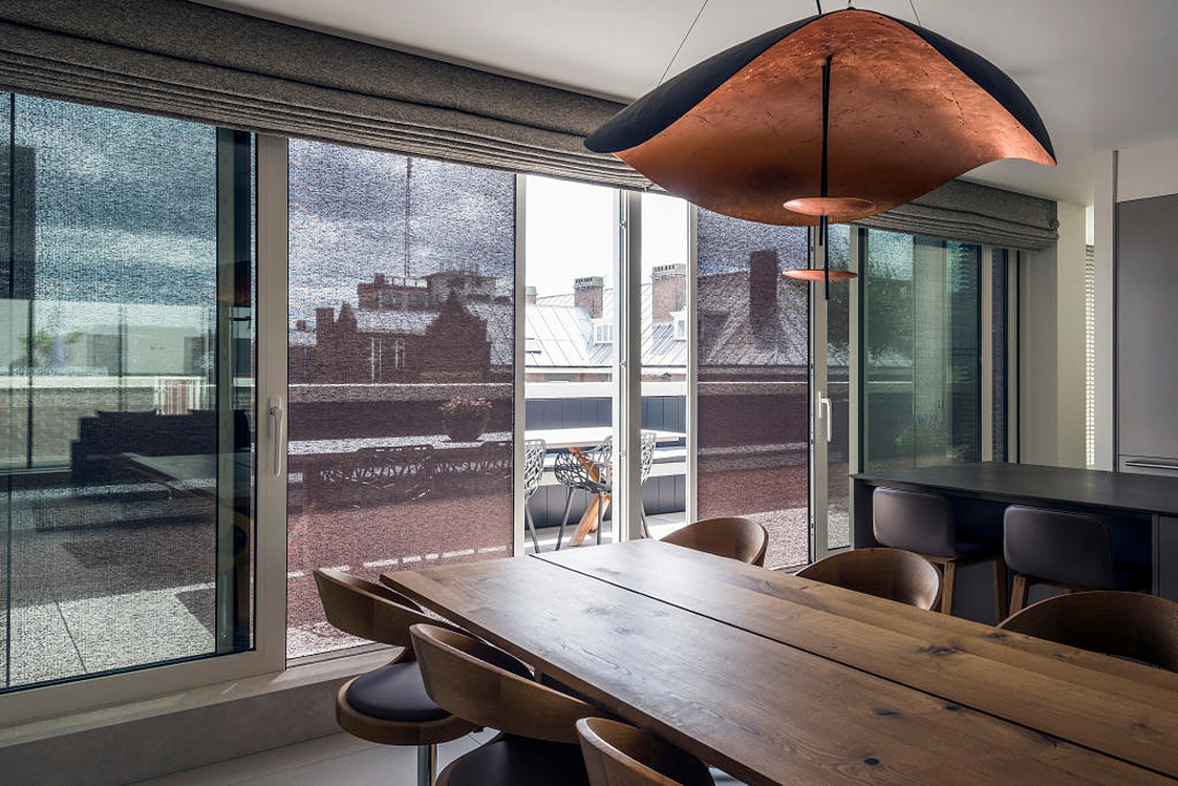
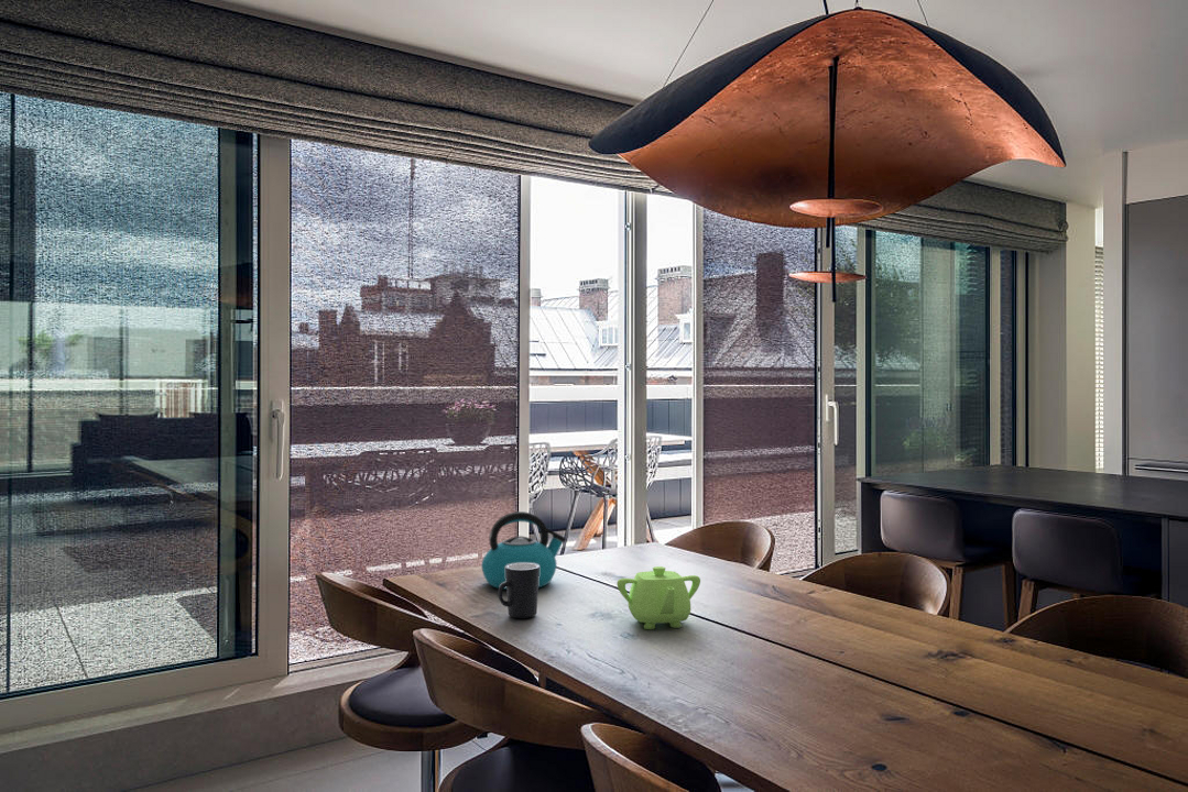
+ kettle (524, 547)
+ teapot (661, 596)
+ mug (517, 592)
